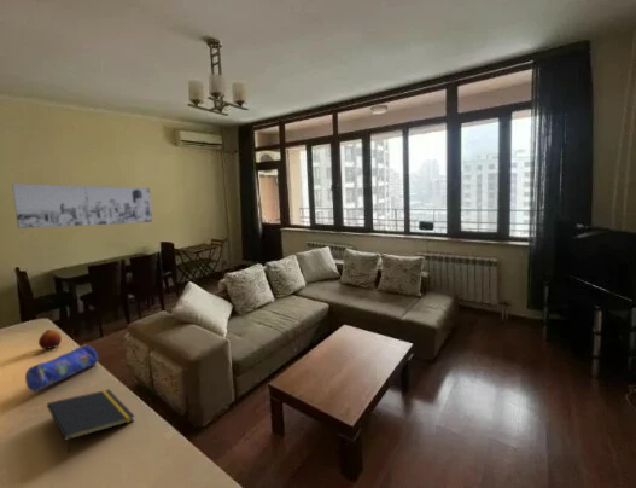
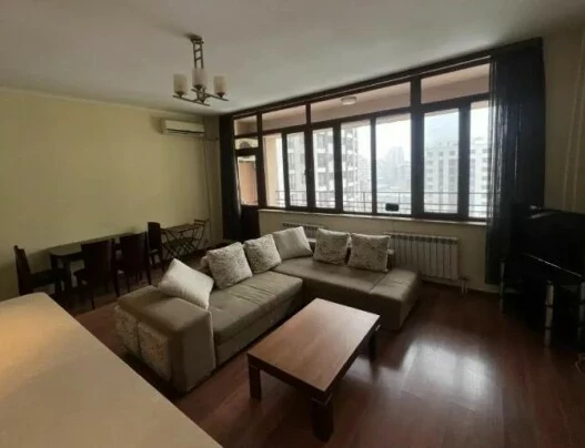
- wall art (92, 205)
- fruit (49, 338)
- pencil case (64, 365)
- notepad (89, 411)
